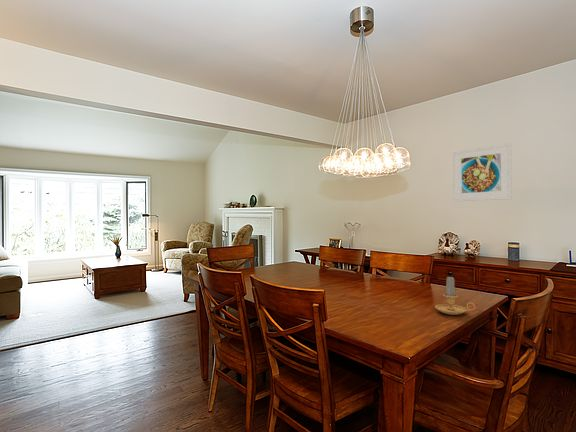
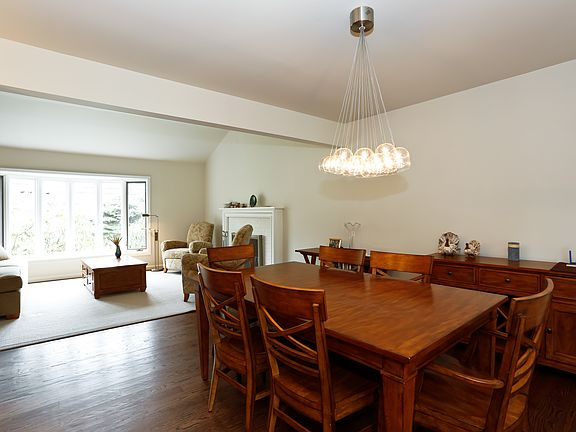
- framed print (480, 174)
- candle (454, 294)
